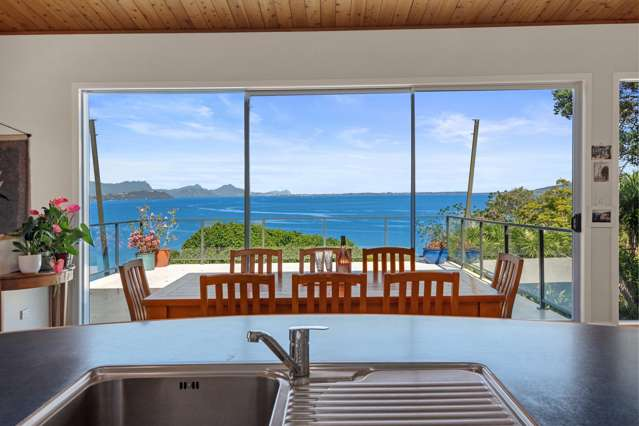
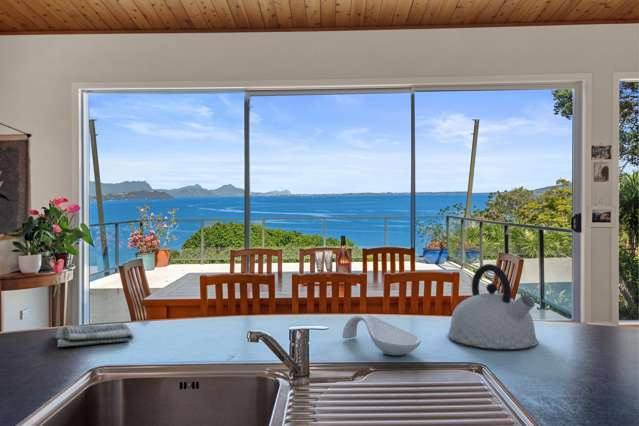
+ spoon rest (378, 333)
+ dish towel (93, 332)
+ kettle (494, 302)
